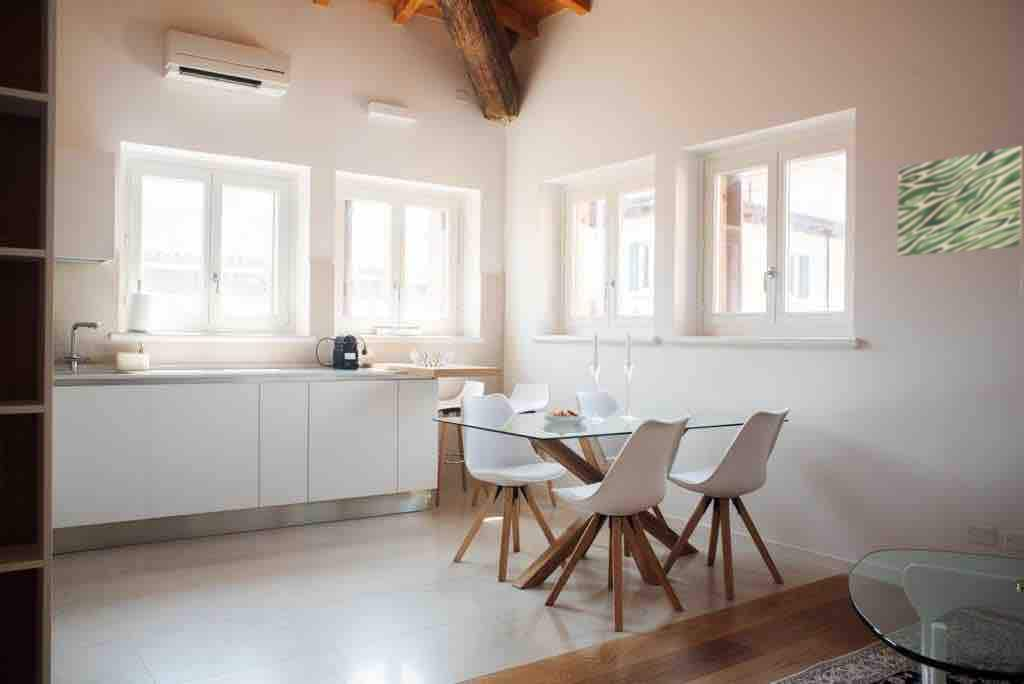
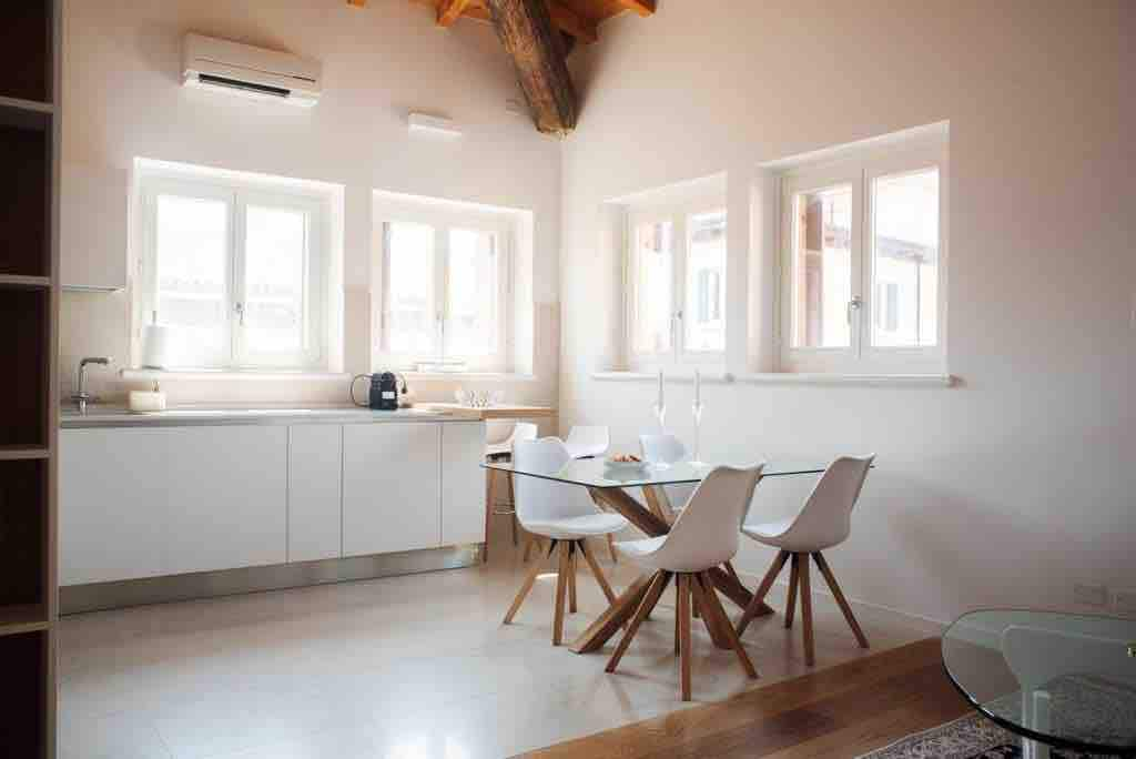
- wall art (956, 204)
